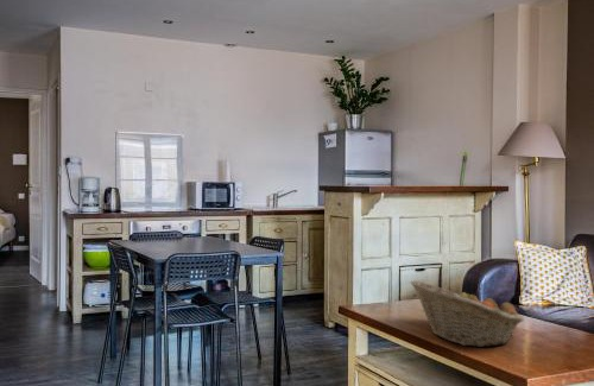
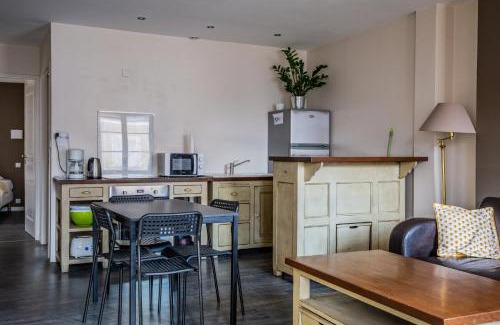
- fruit basket (463, 309)
